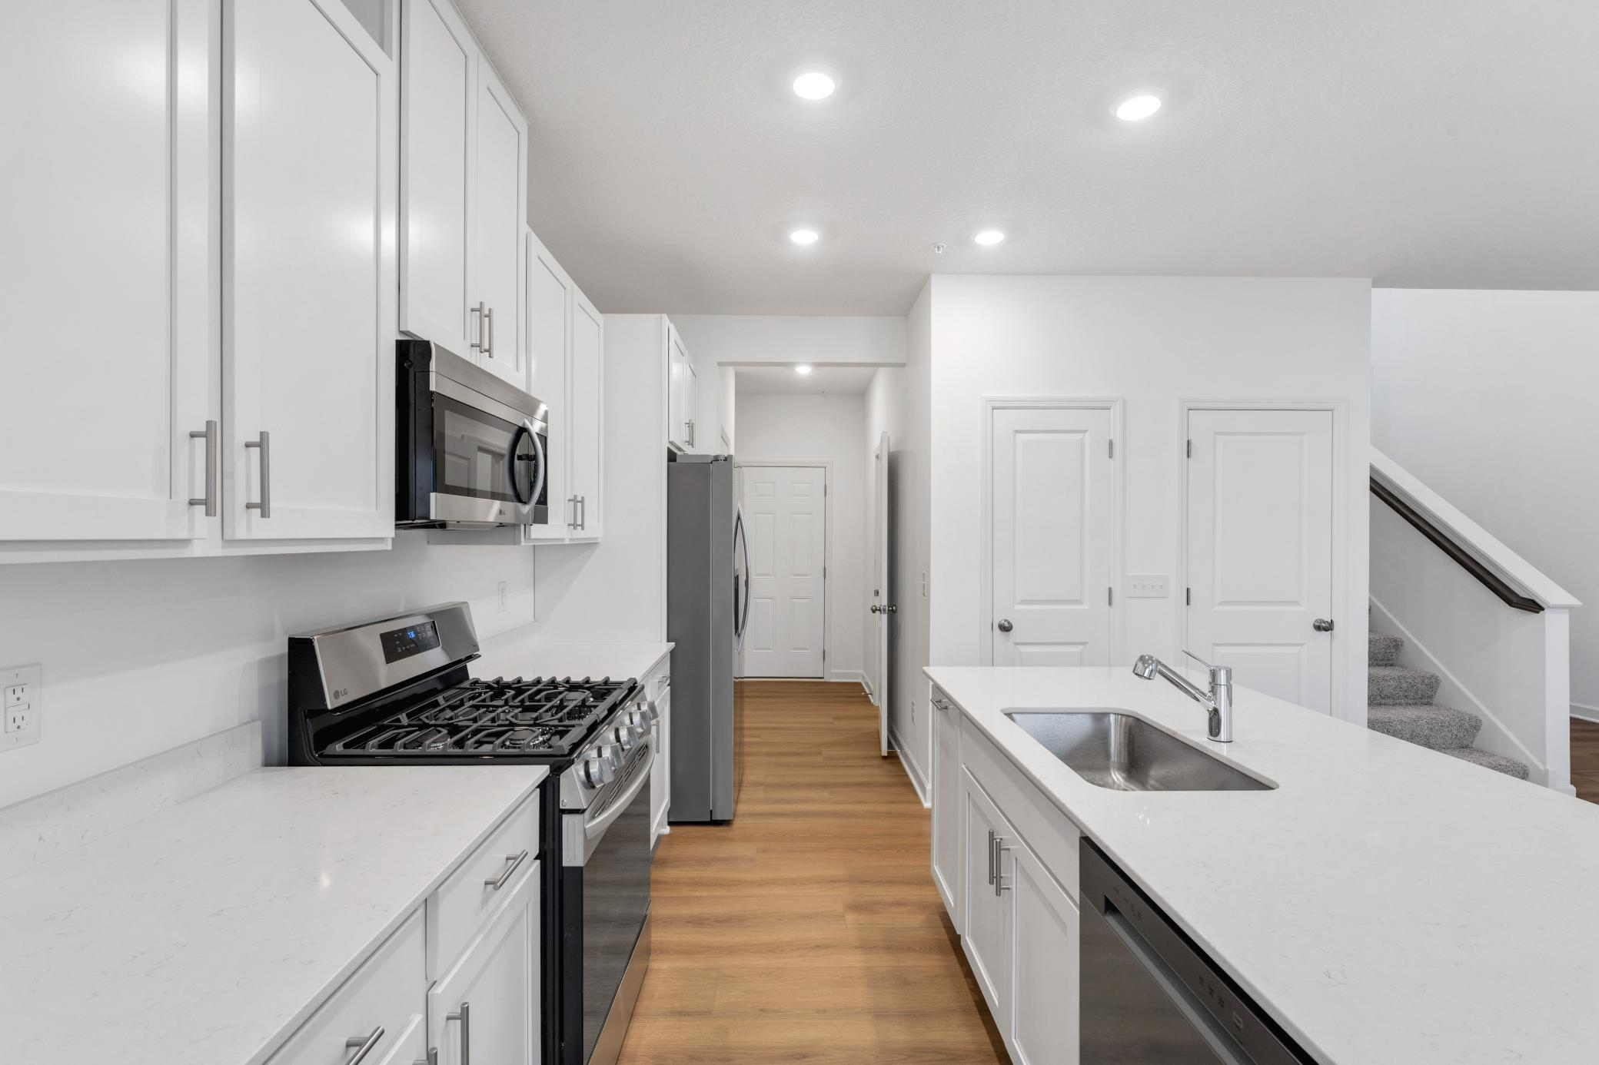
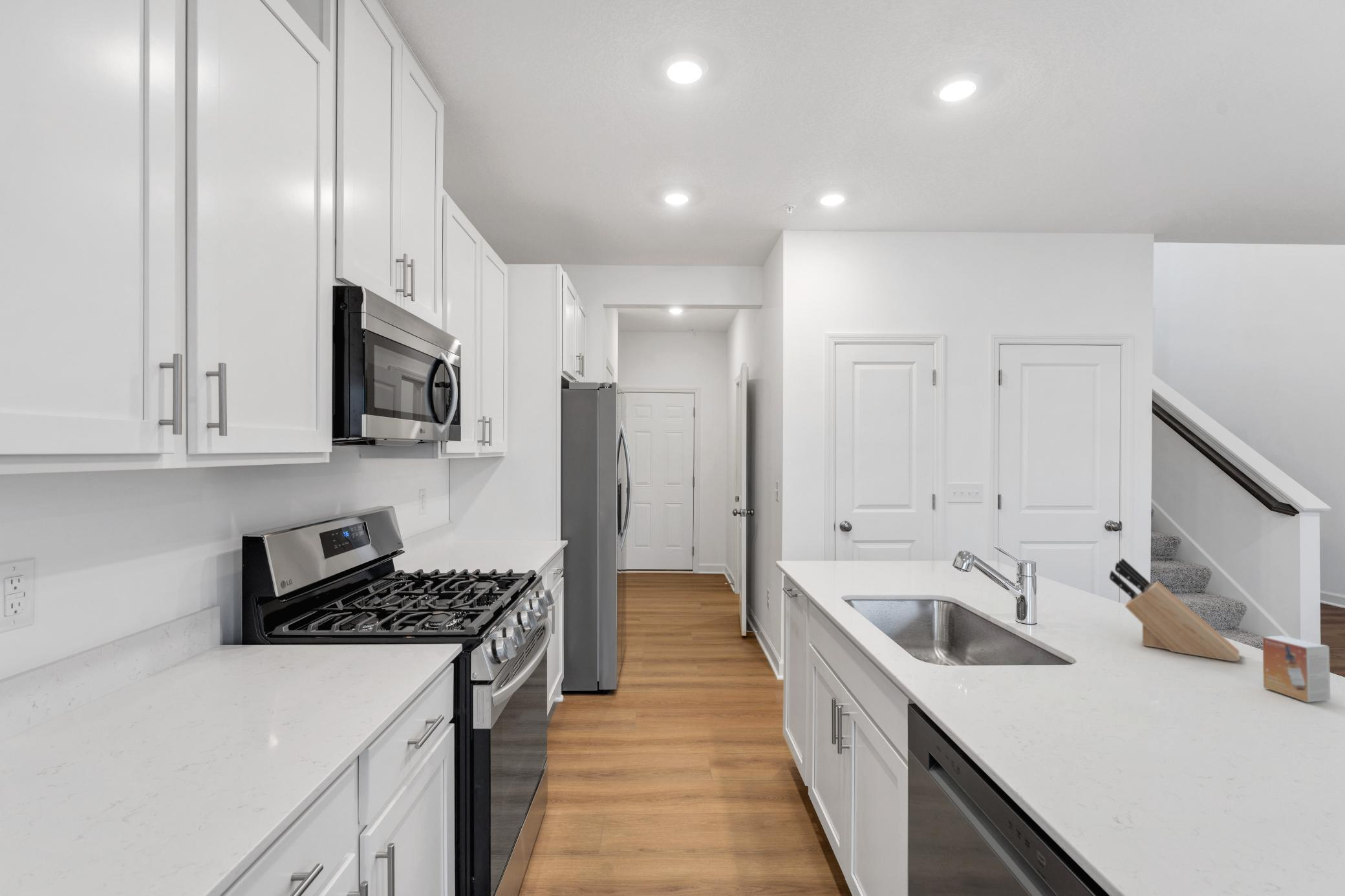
+ small box (1295, 667)
+ knife block (1170, 606)
